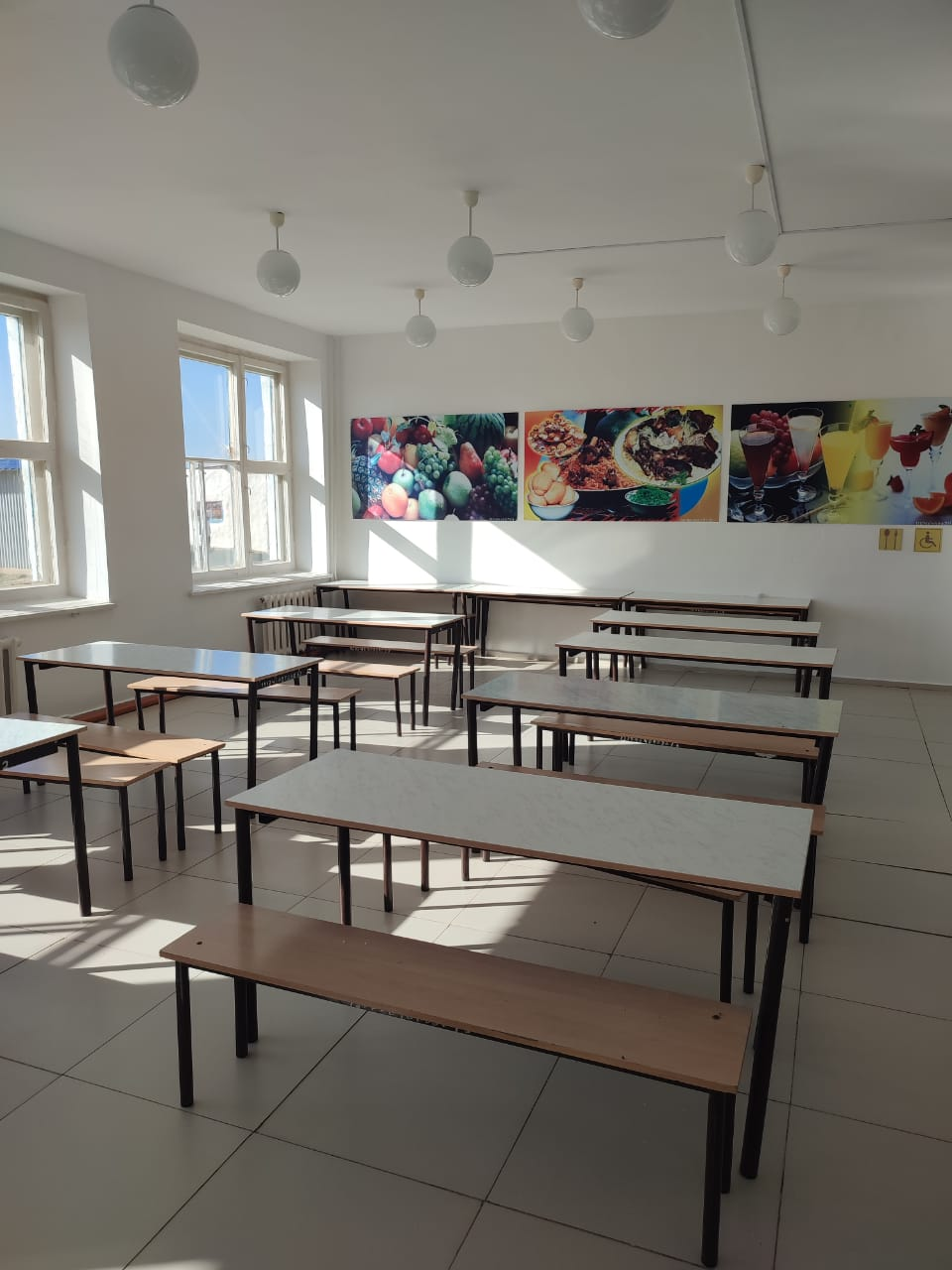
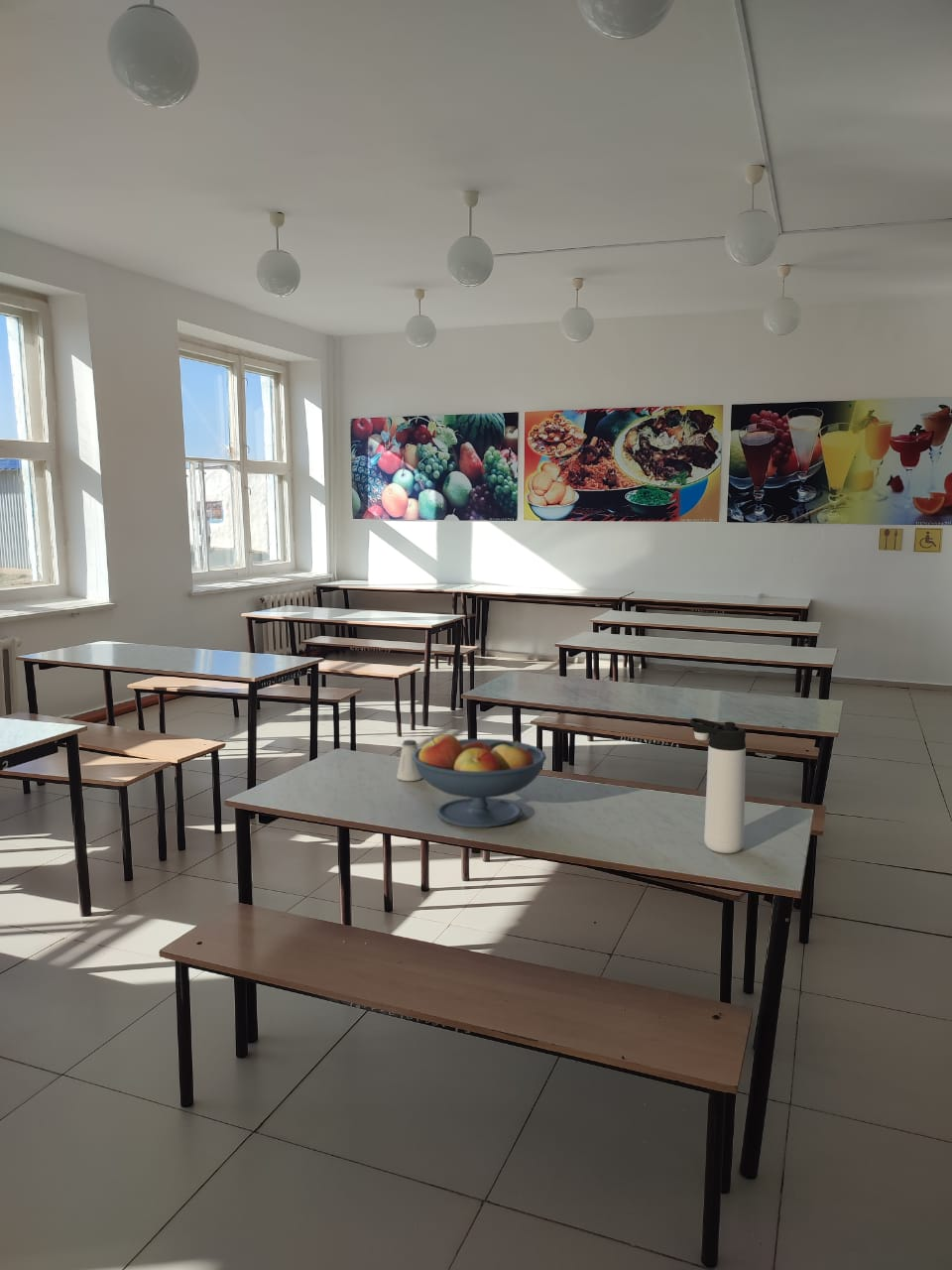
+ fruit bowl (479, 773)
+ thermos bottle (716, 784)
+ saltshaker (410, 759)
